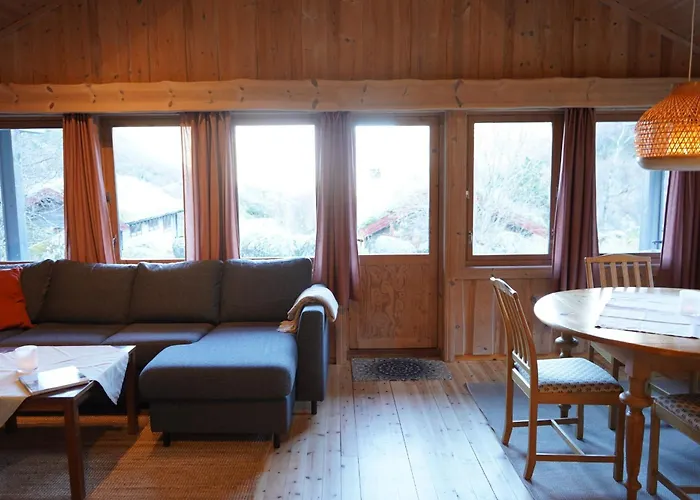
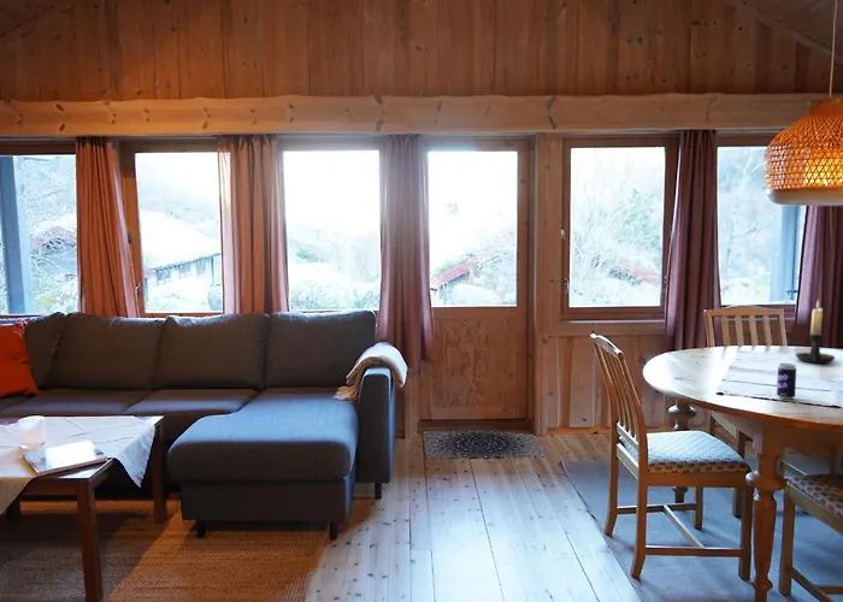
+ candle holder (815, 330)
+ beverage can (786, 380)
